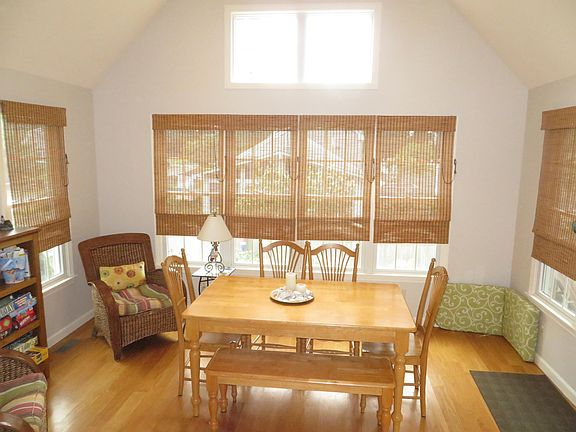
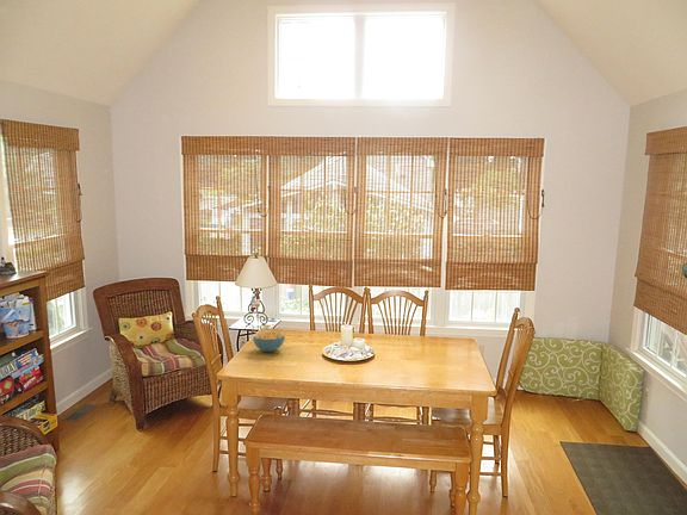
+ cereal bowl (268, 342)
